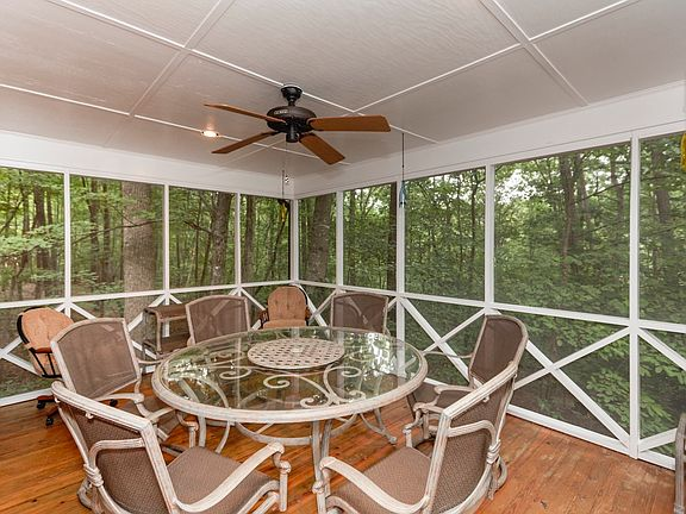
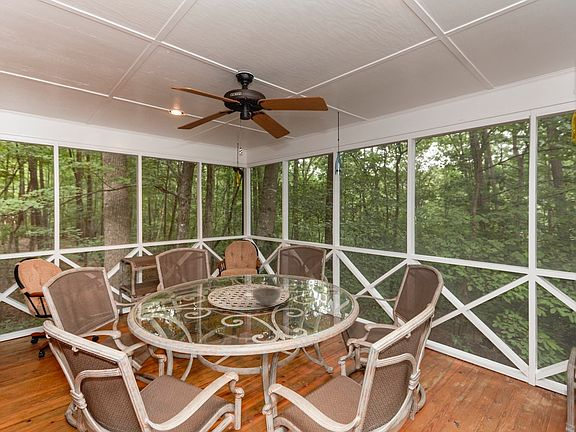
+ decorative bowl (266, 297)
